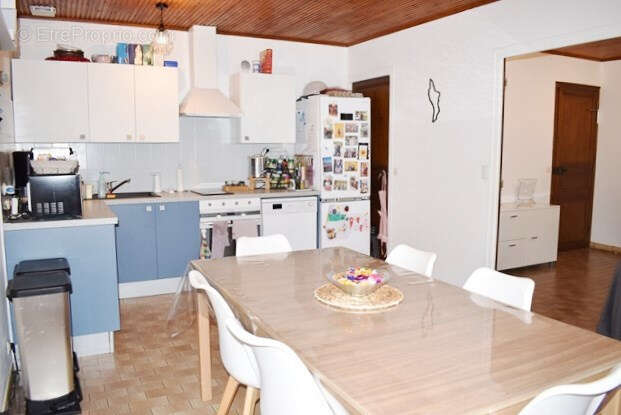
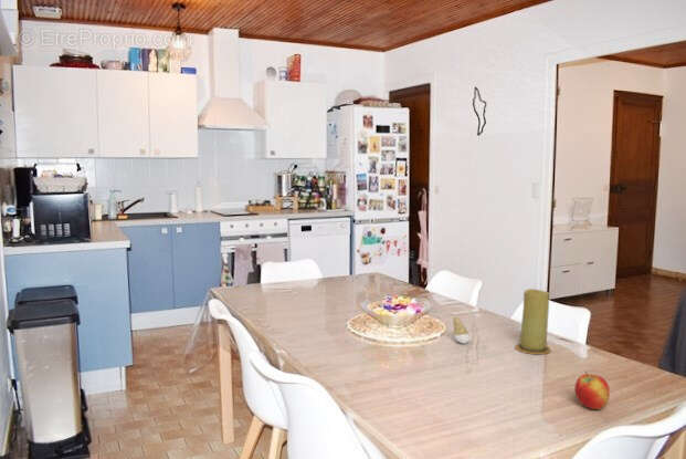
+ candle (534, 320)
+ apple (592, 388)
+ tooth (462, 328)
